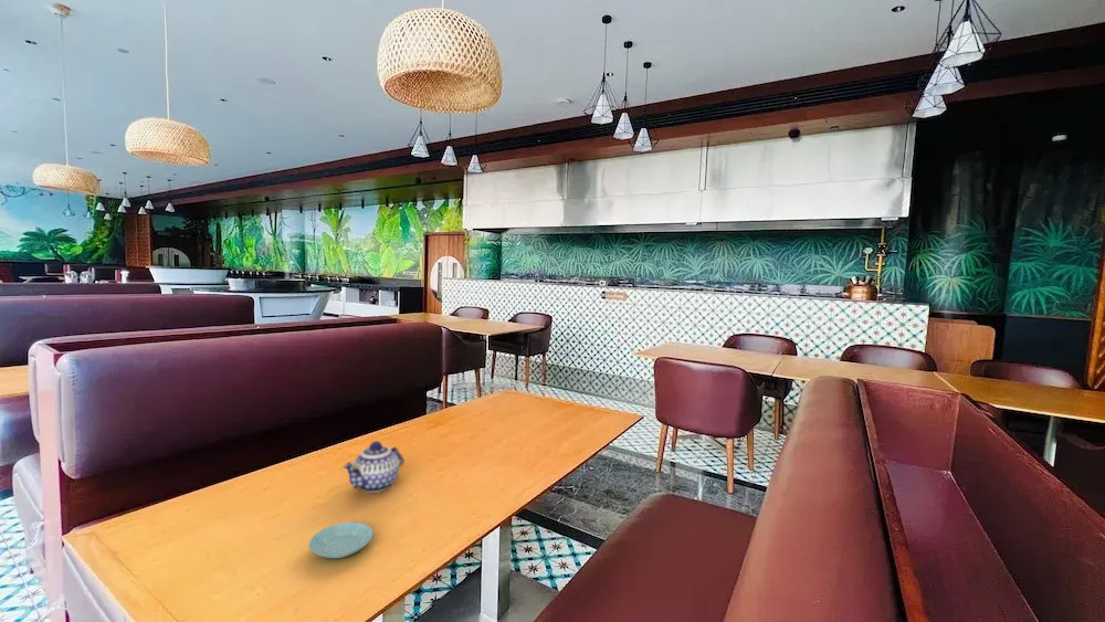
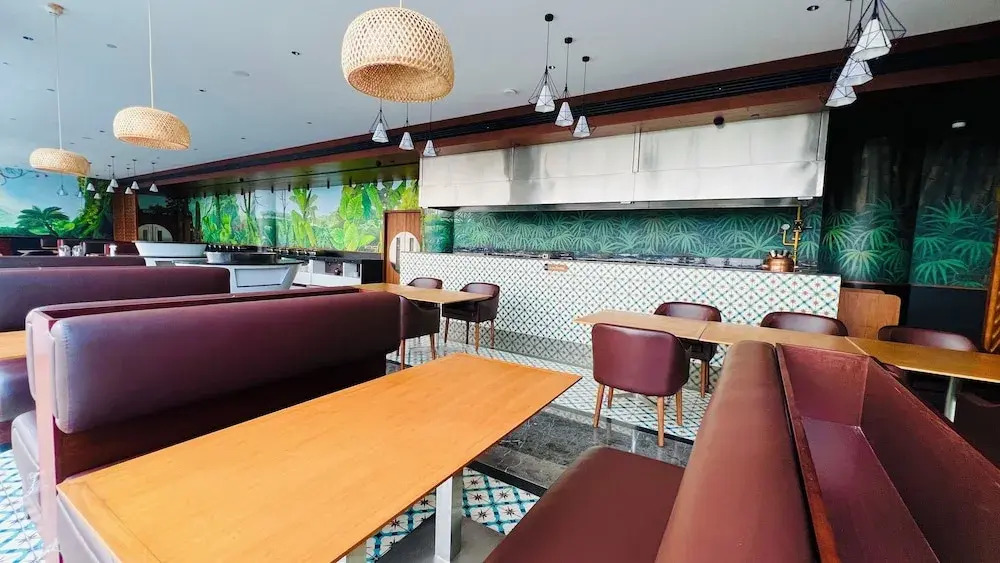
- teapot (375, 464)
- saucer (341, 542)
